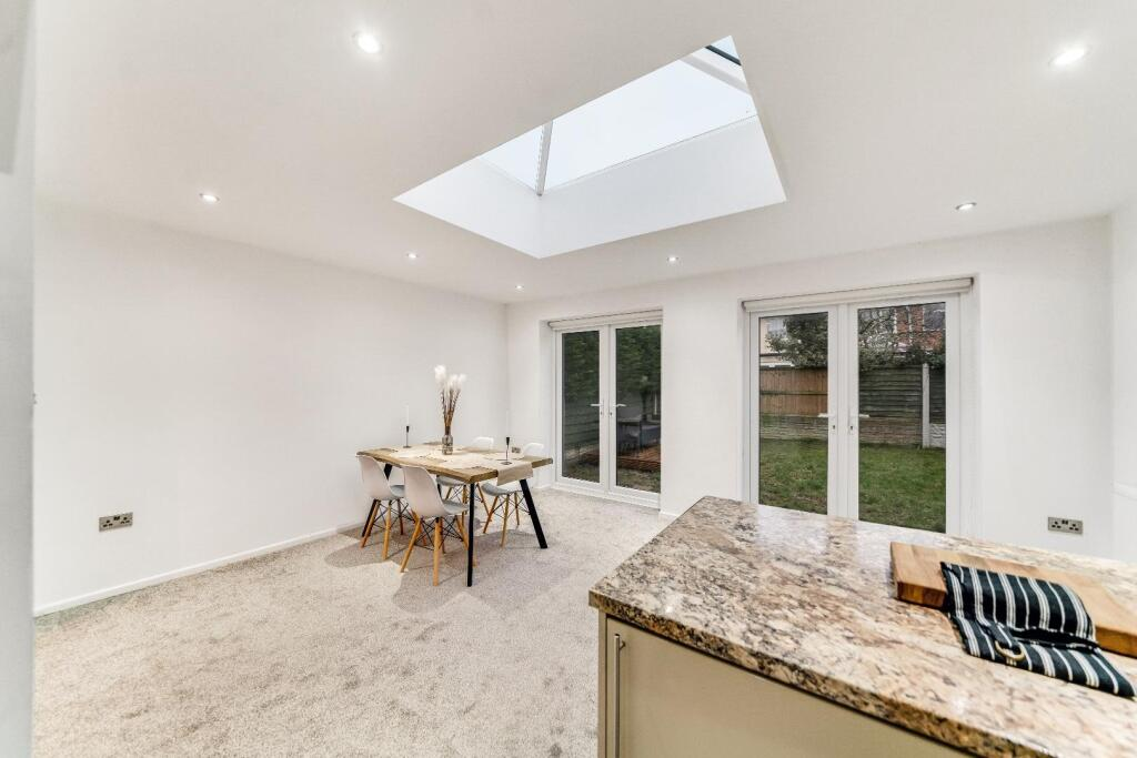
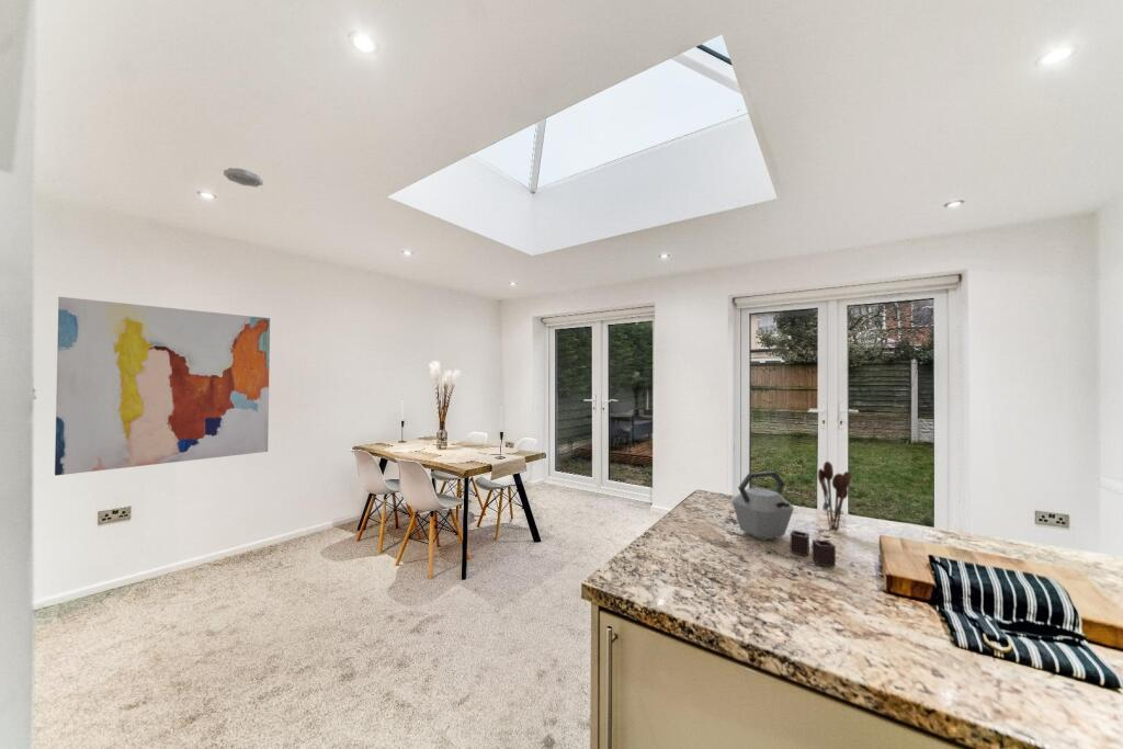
+ utensil holder (836, 497)
+ kettle (783, 511)
+ wall art (178, 385)
+ smoke detector (243, 174)
